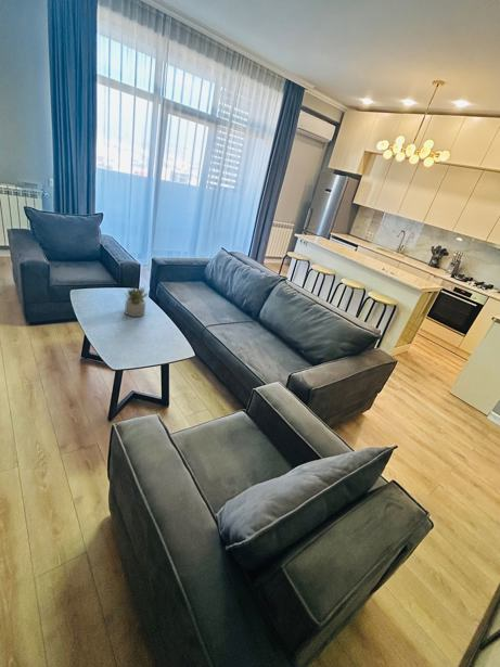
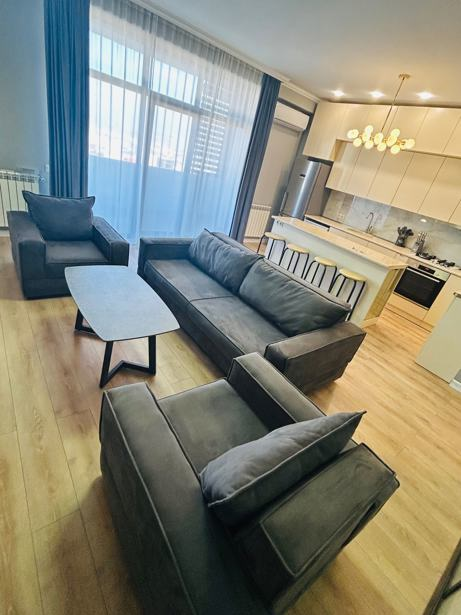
- succulent plant (136, 298)
